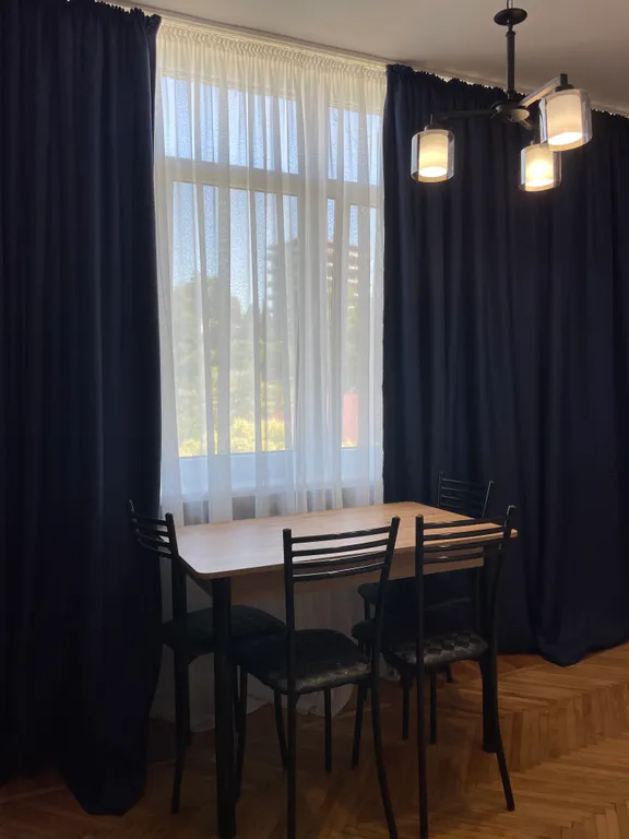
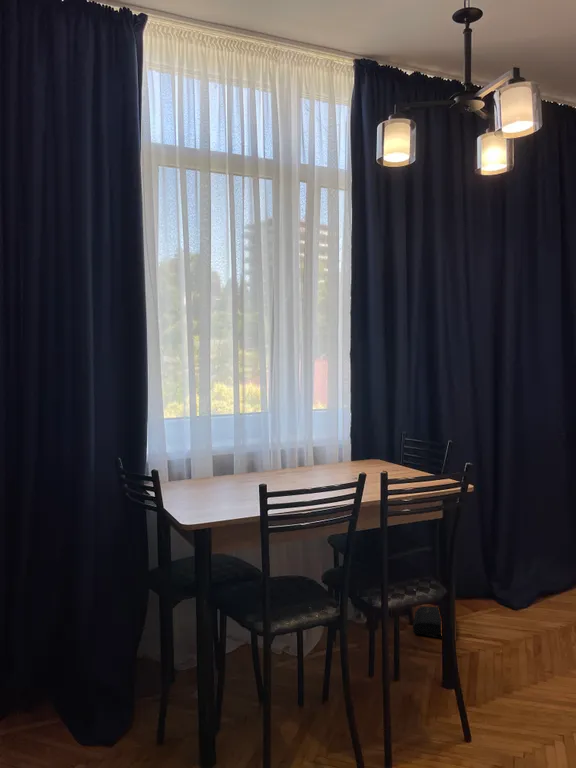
+ bag (433, 620)
